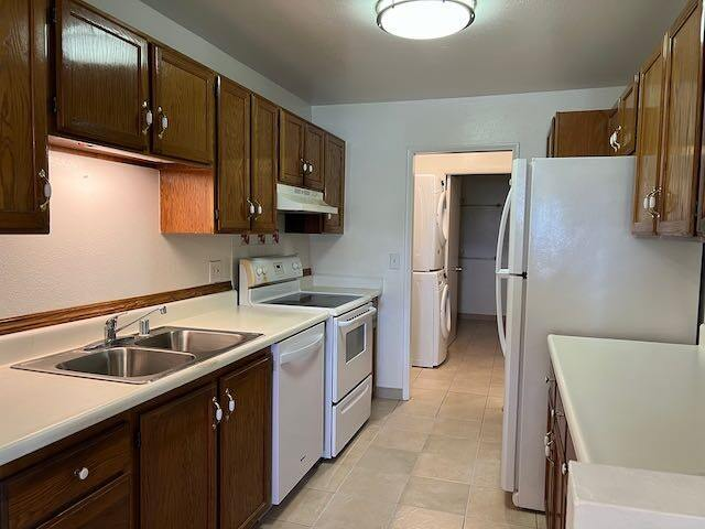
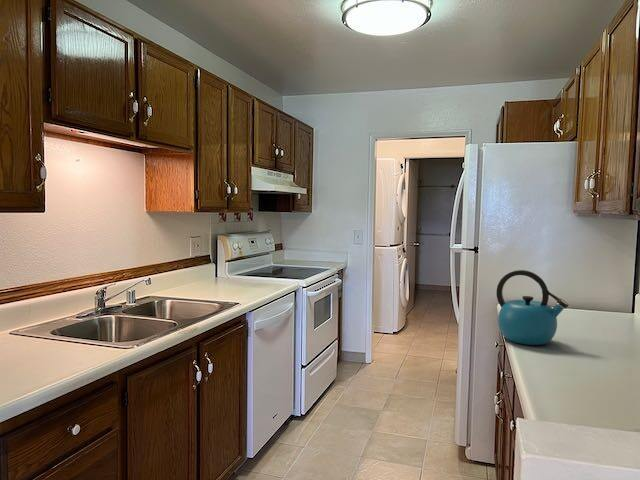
+ kettle (530, 306)
